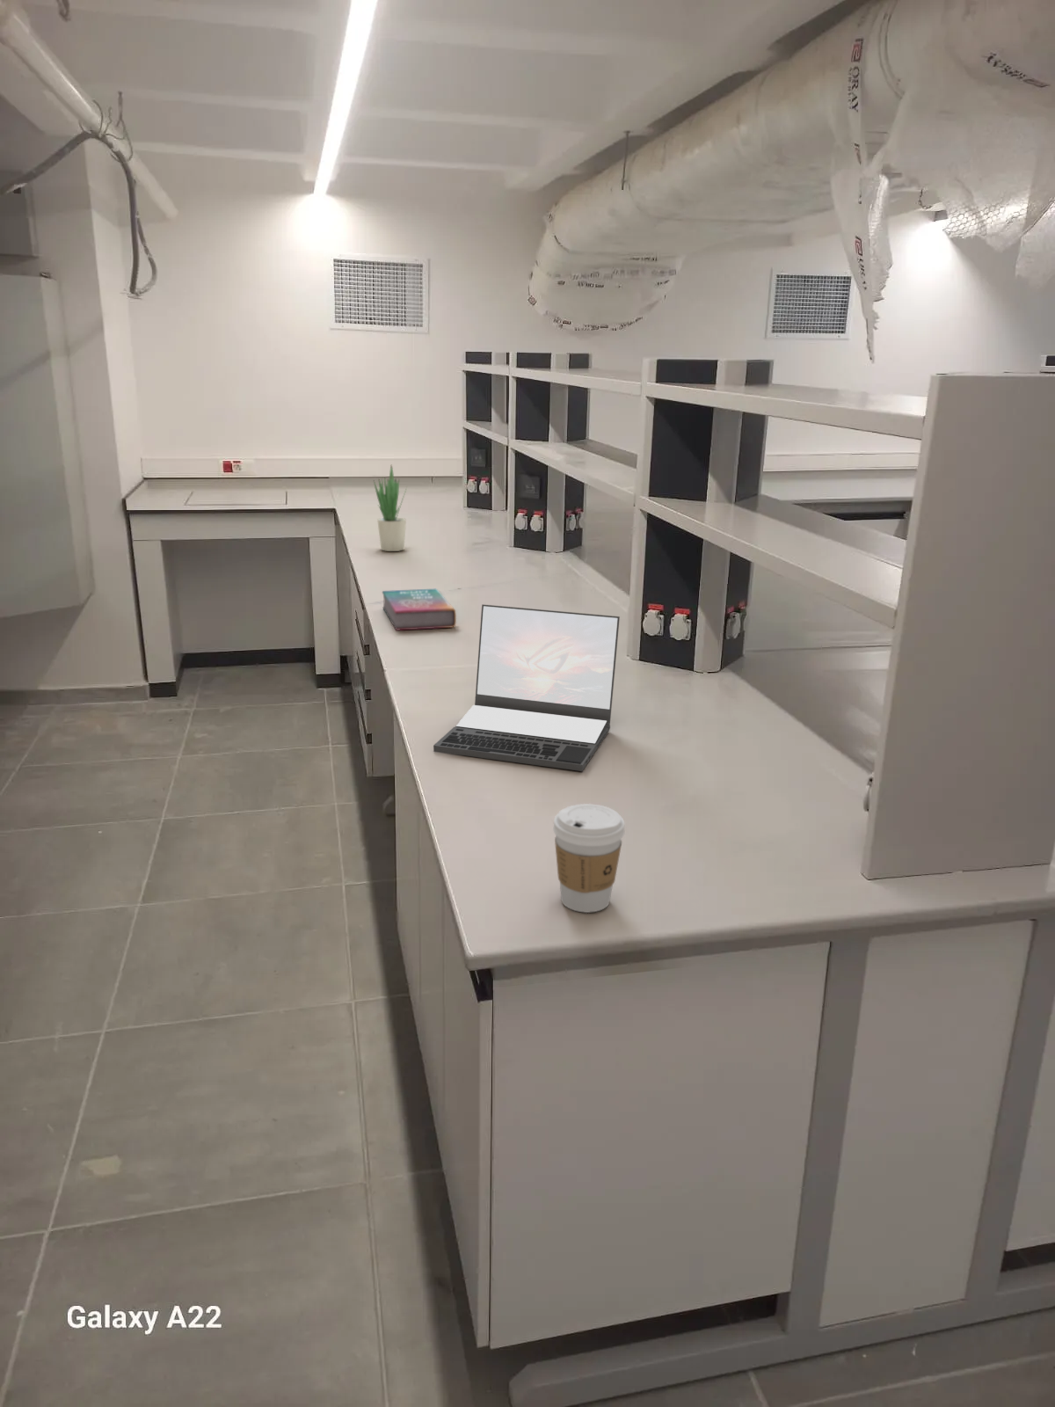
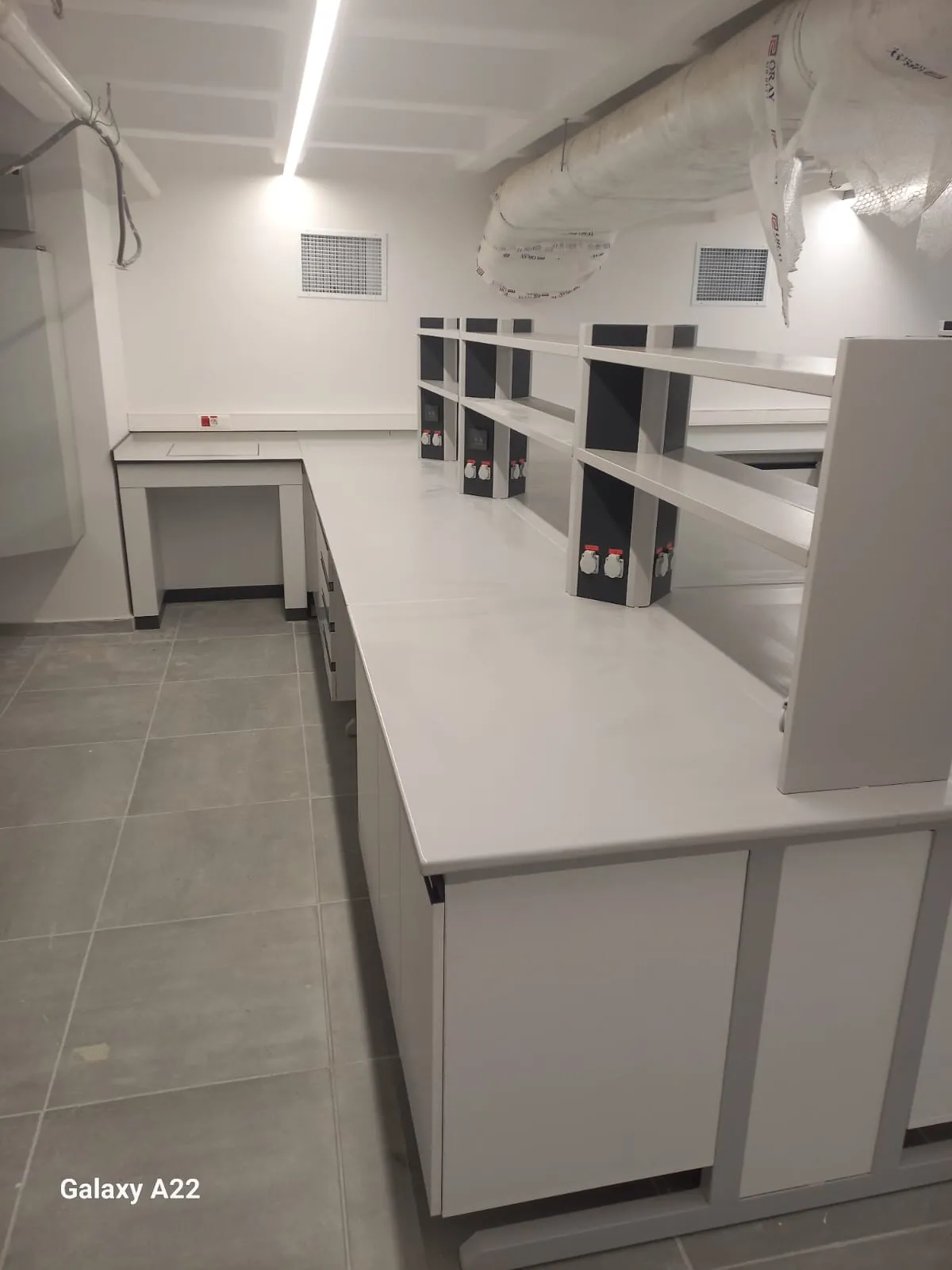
- book (418, 607)
- coffee cup (587, 856)
- laptop (529, 681)
- potted plant (389, 507)
